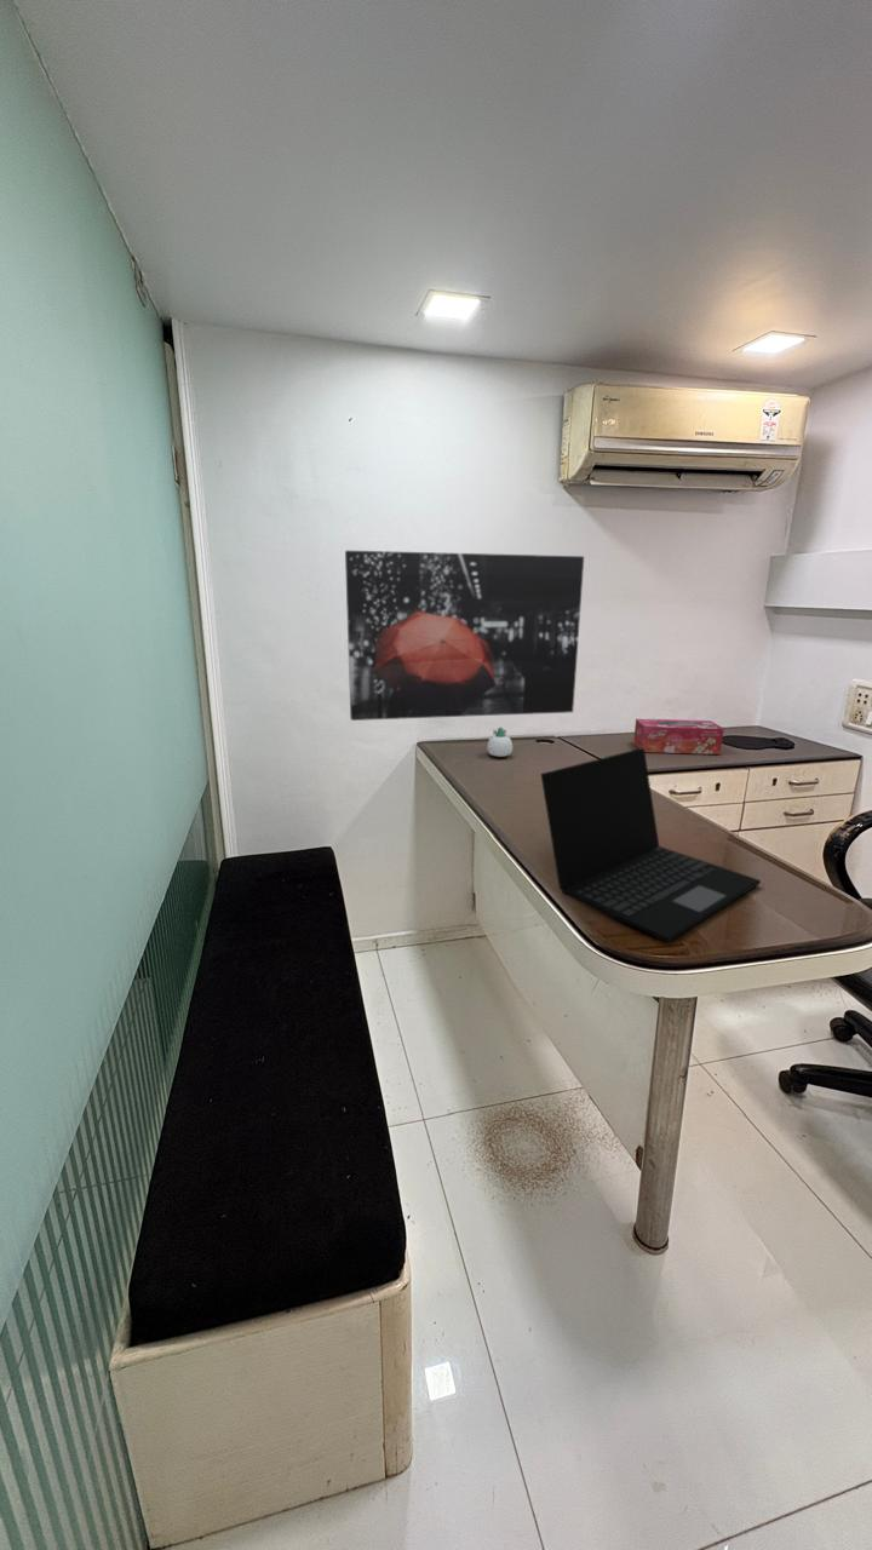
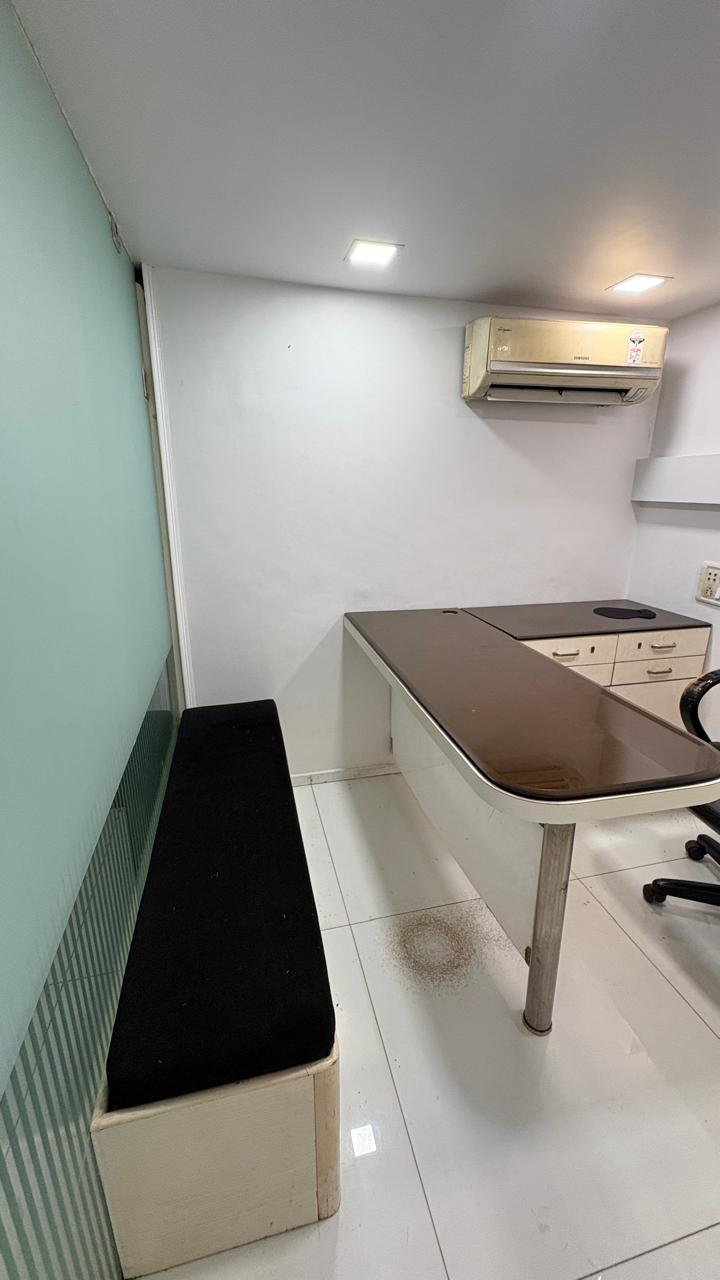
- laptop (652, 831)
- tissue box (676, 735)
- succulent planter (499, 741)
- wall art (466, 637)
